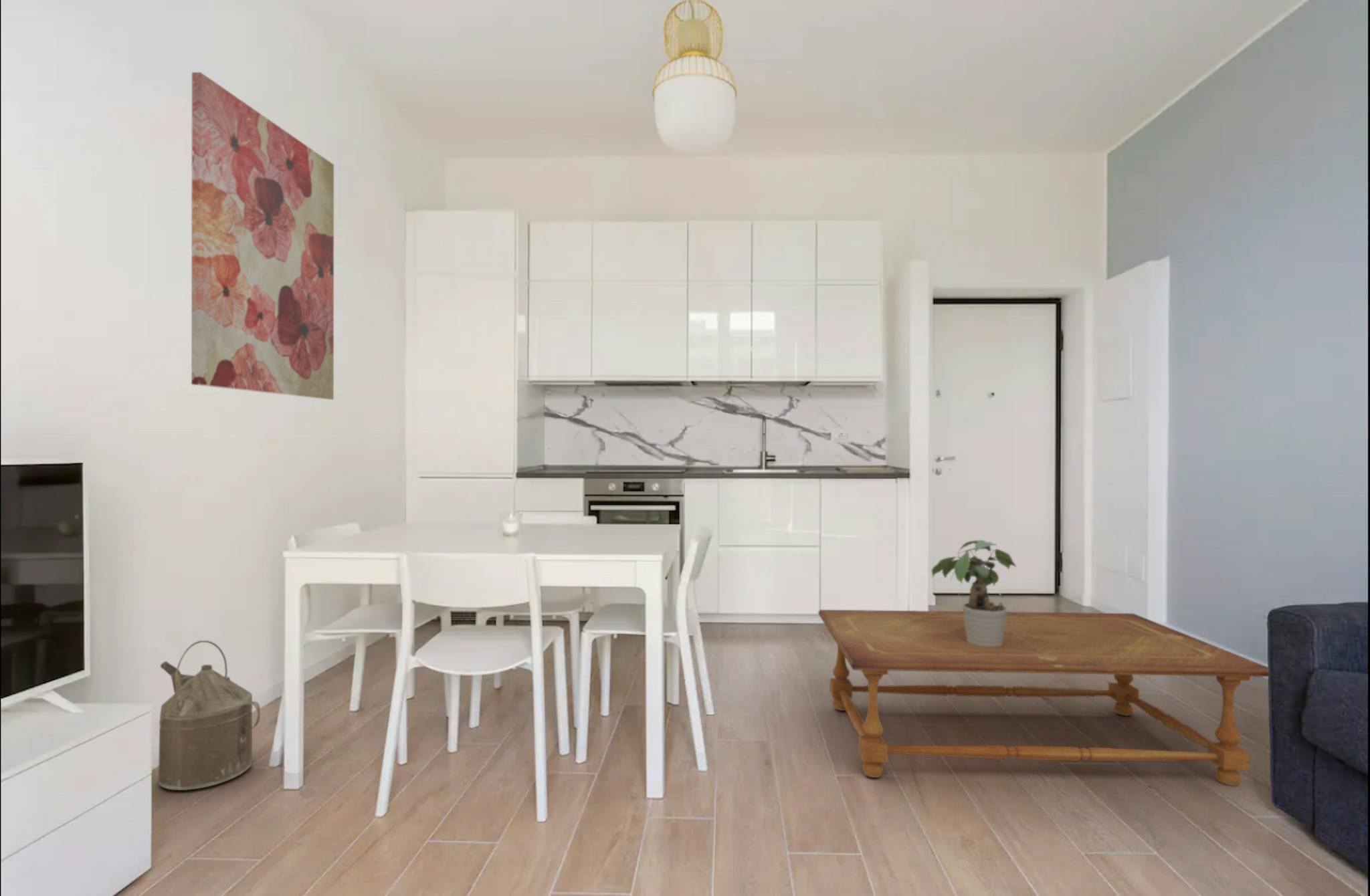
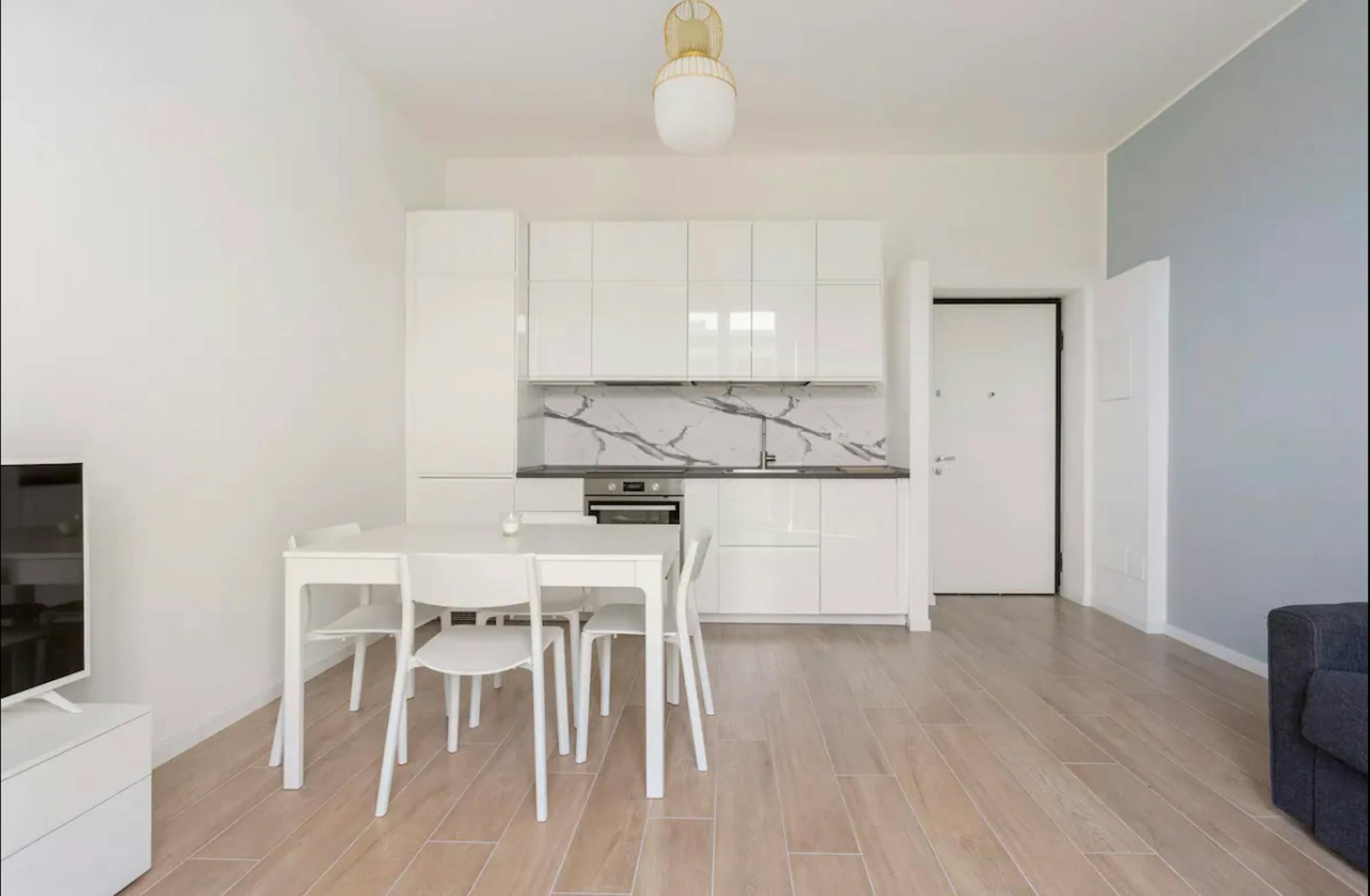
- coffee table (1011, 687)
- watering can (209, 708)
- wall art (272, 259)
- potted plant (976, 588)
